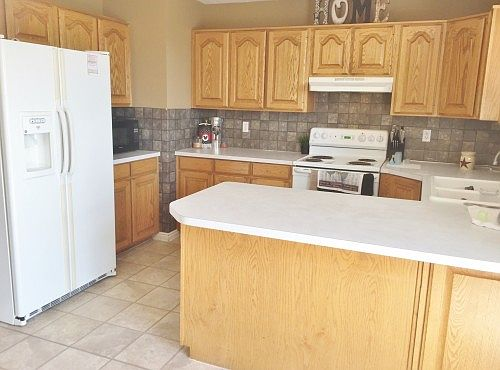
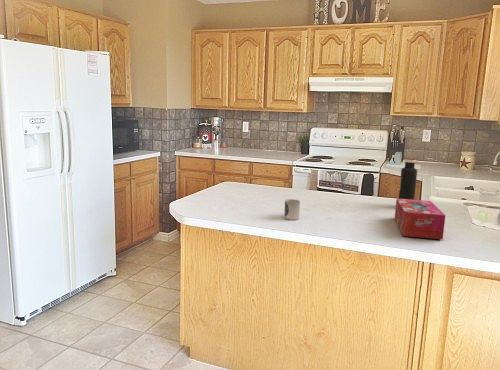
+ water bottle (407, 183)
+ tissue box (417, 217)
+ cup (290, 208)
